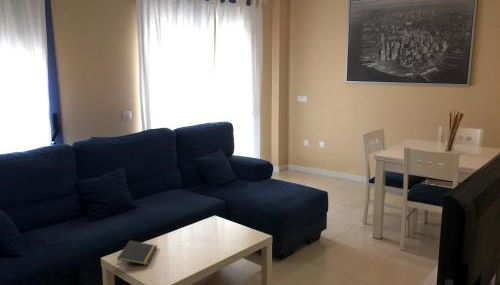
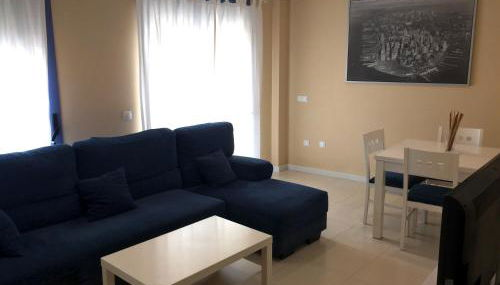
- notepad (138, 252)
